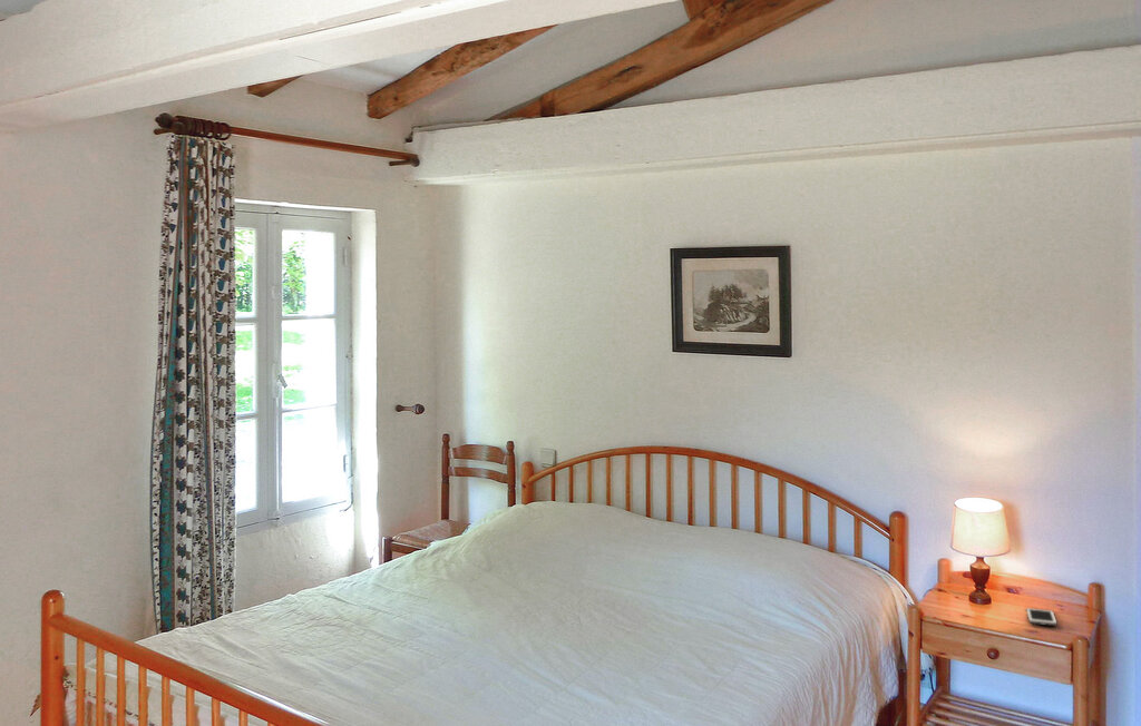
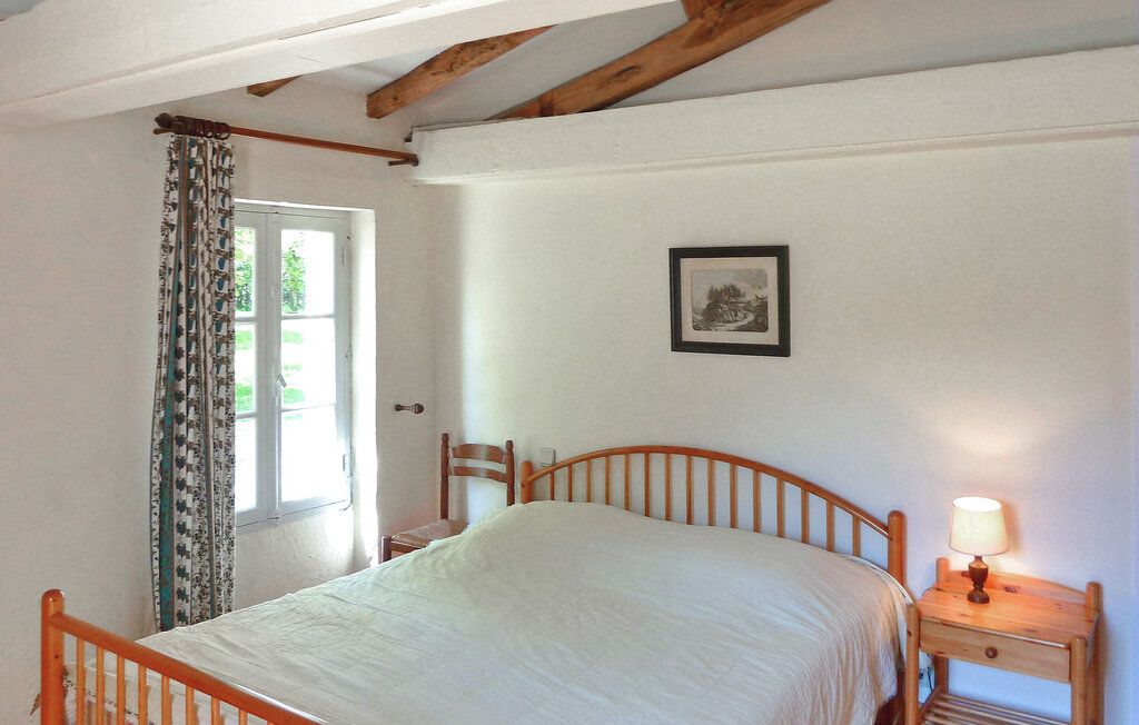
- cell phone (1041, 616)
